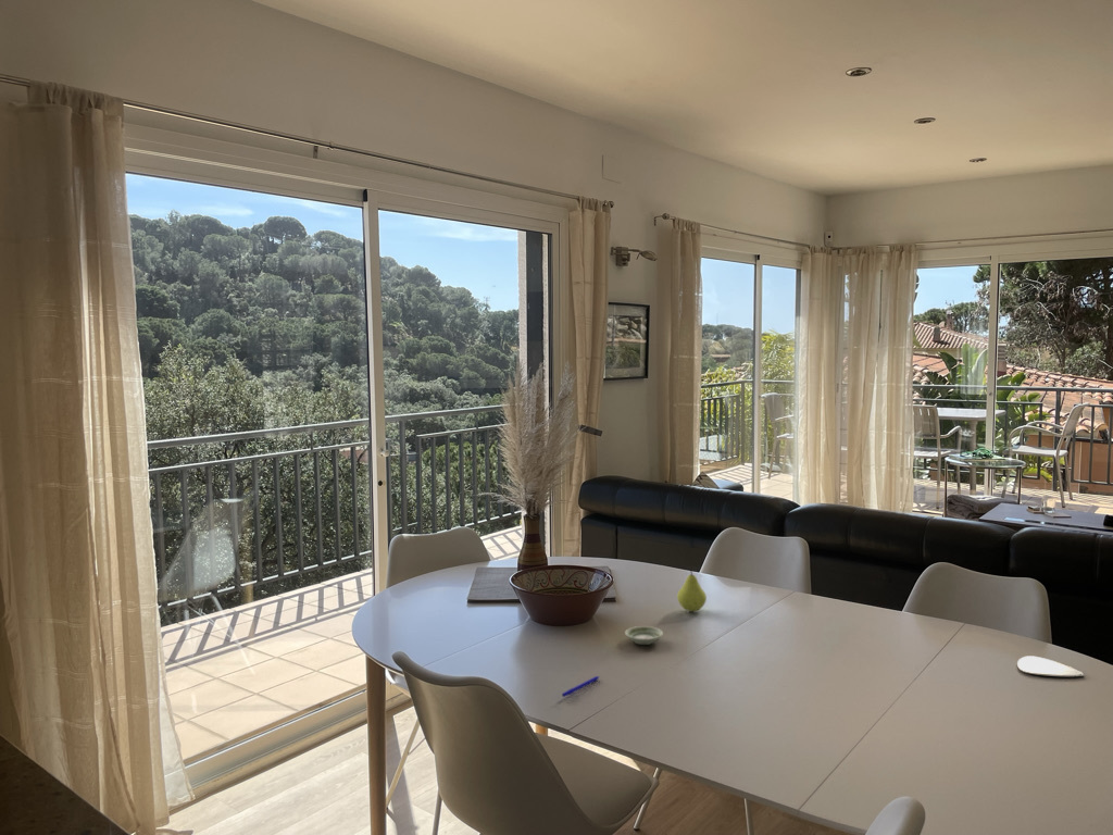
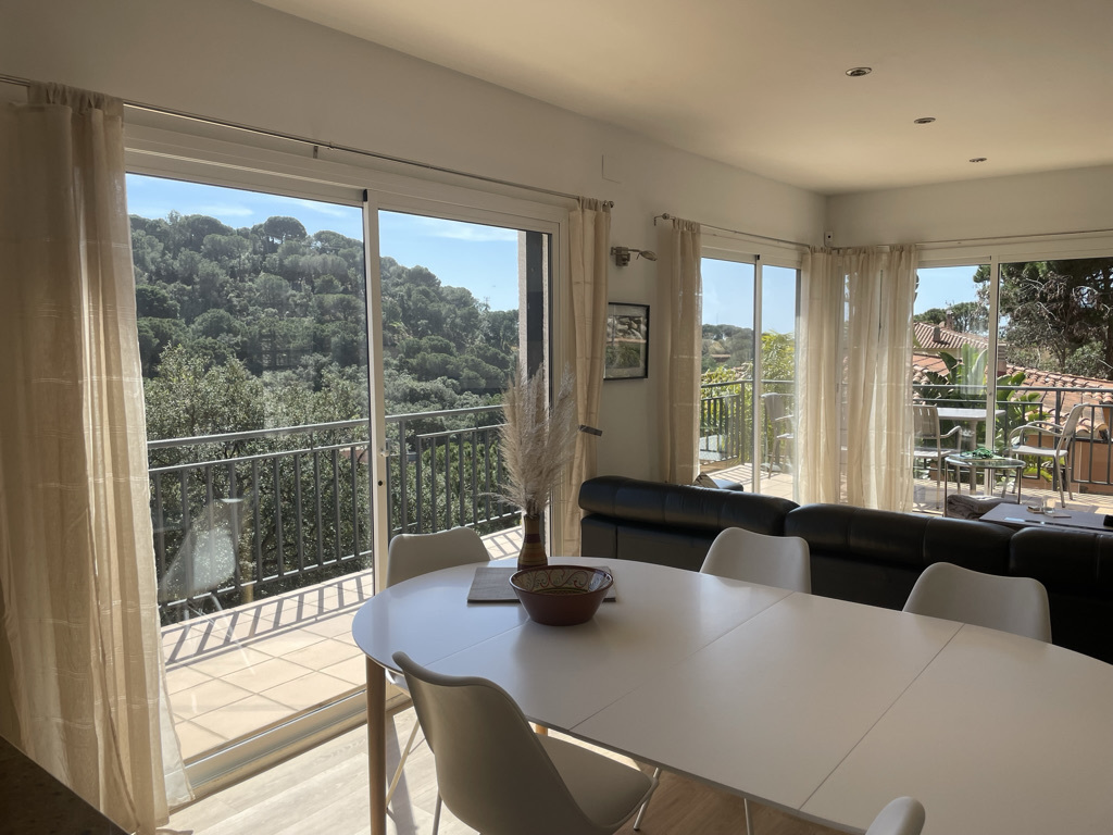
- saucer (643, 636)
- pen (581, 685)
- fruit (691, 589)
- guitar pick (1037, 664)
